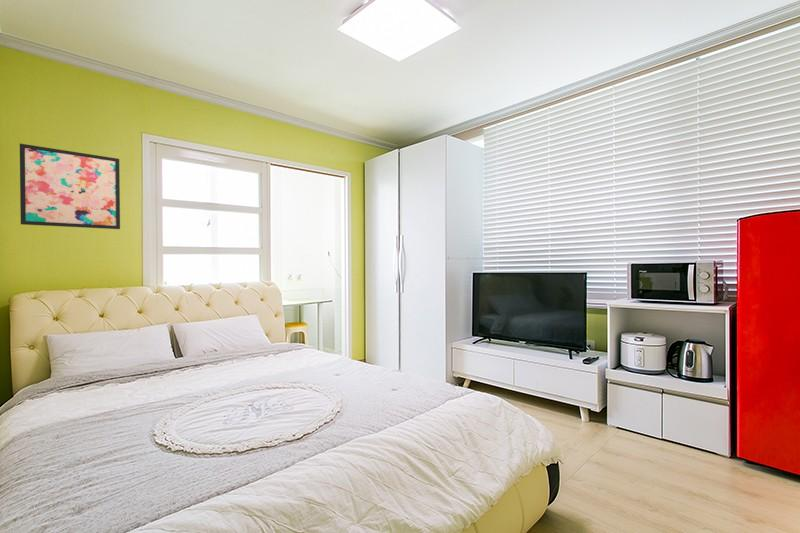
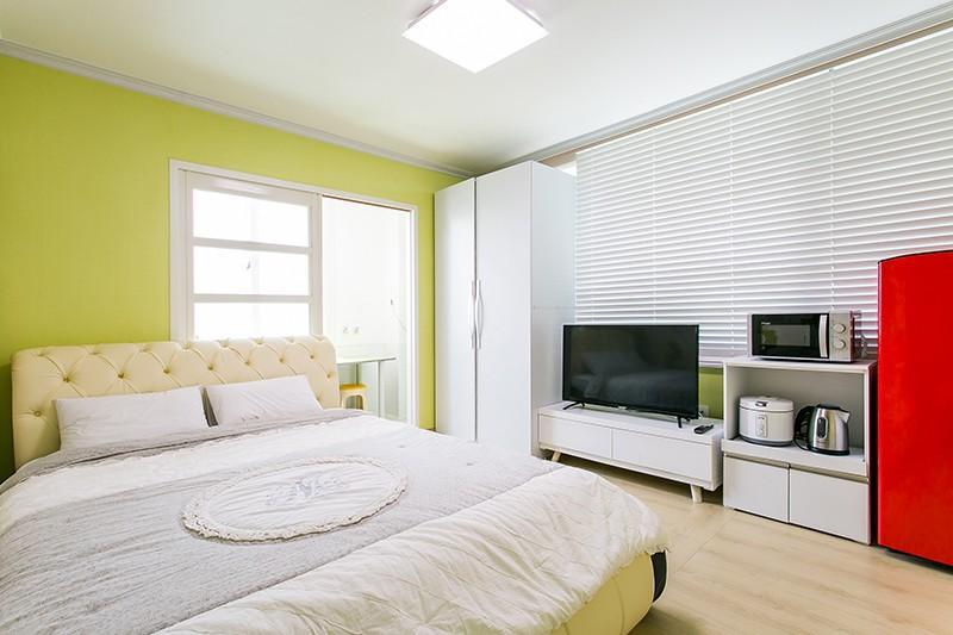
- wall art (73, 189)
